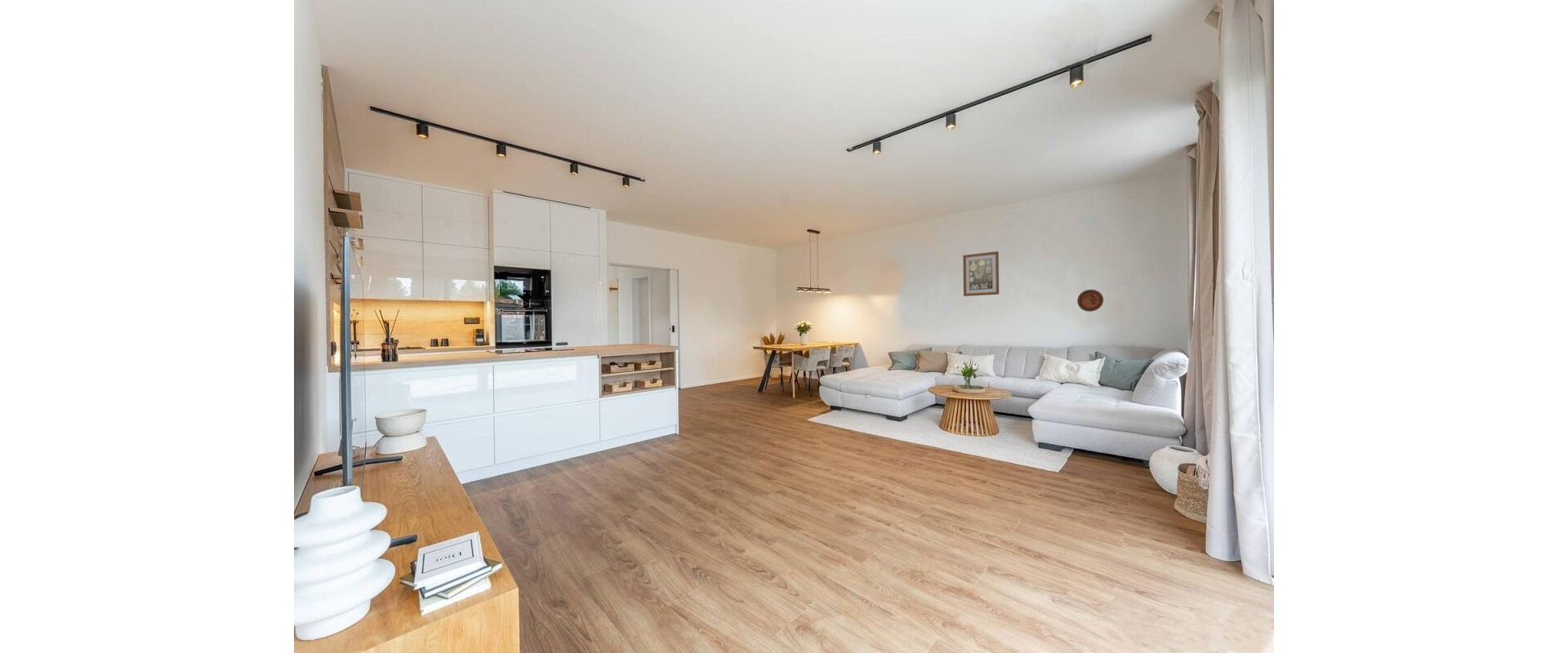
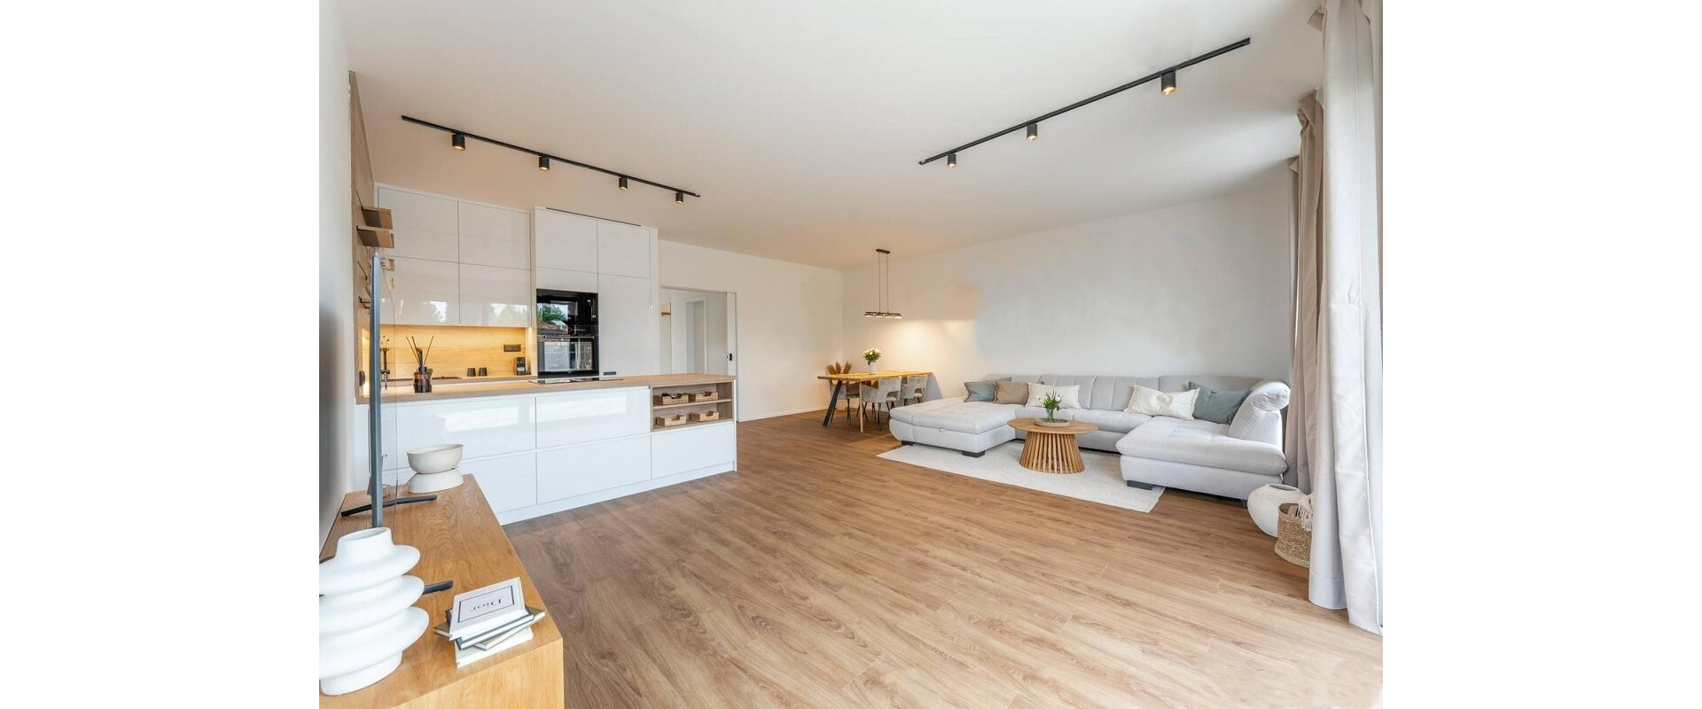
- wall art (980, 274)
- decorative plate (1089, 300)
